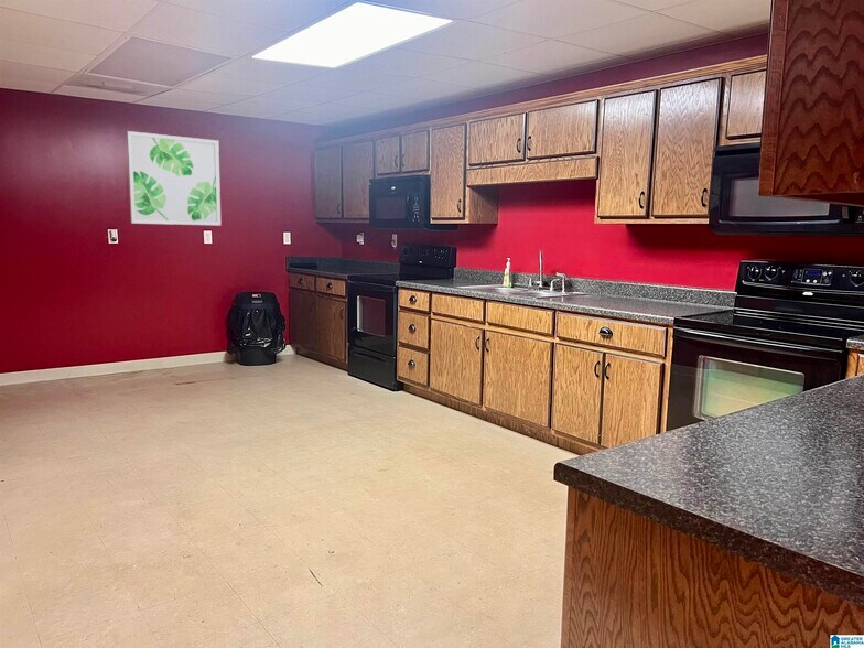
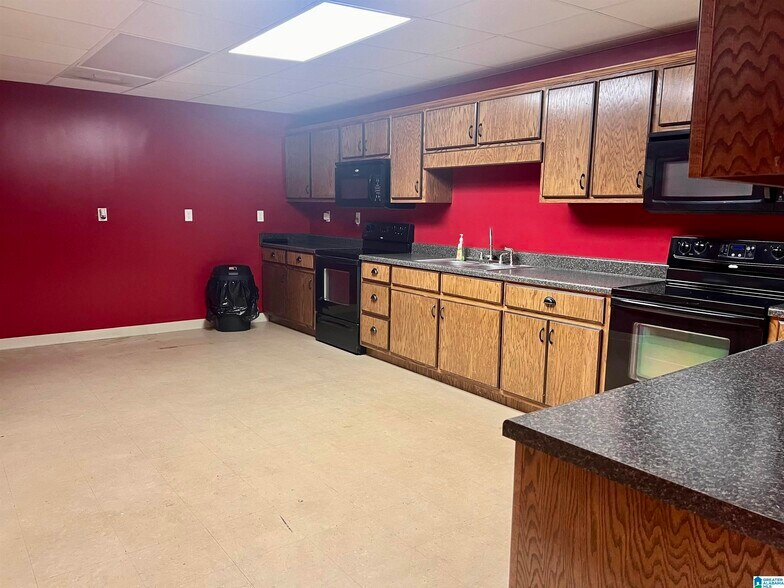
- wall art (175, 181)
